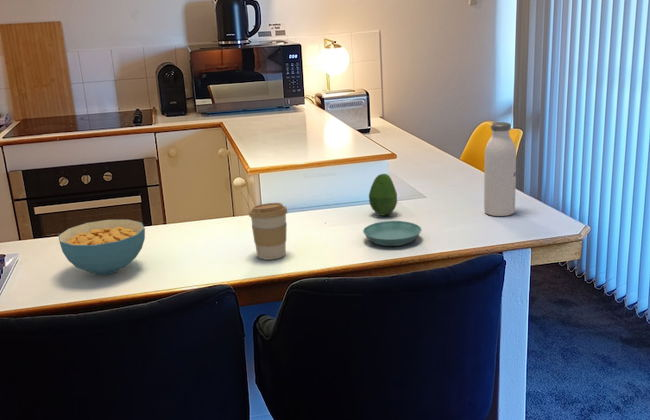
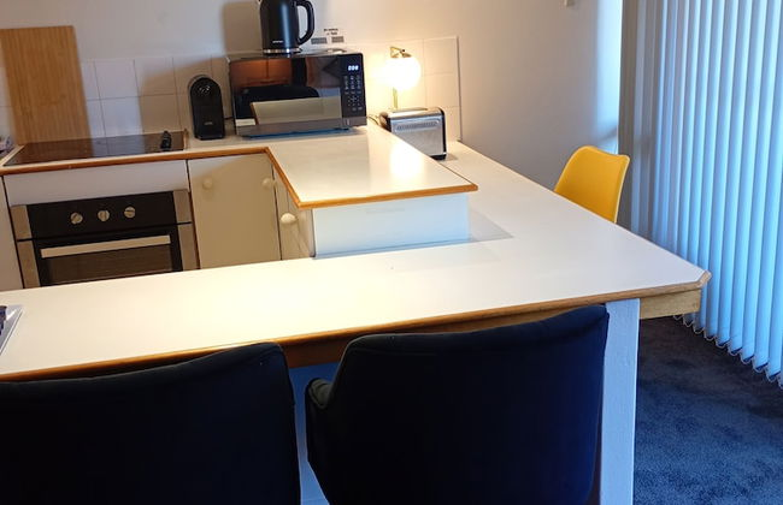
- fruit (382, 194)
- saucer (392, 234)
- coffee cup (269, 229)
- water bottle (500, 168)
- cereal bowl (104, 251)
